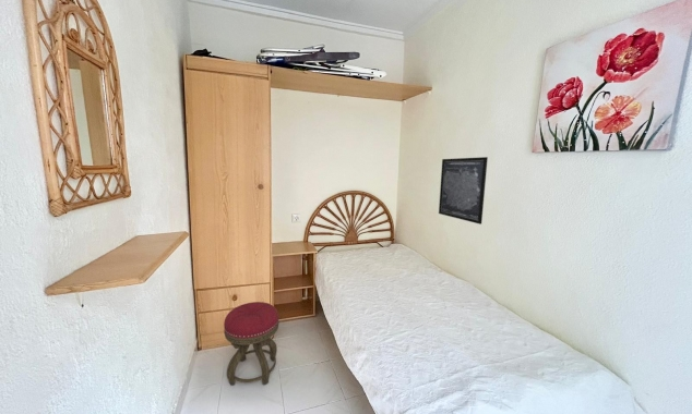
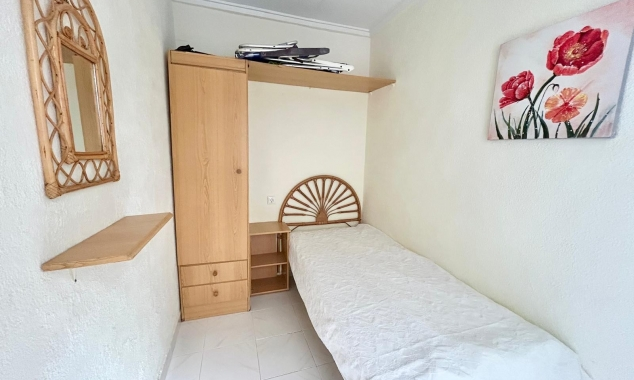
- stool (252, 341)
- wall art (460, 188)
